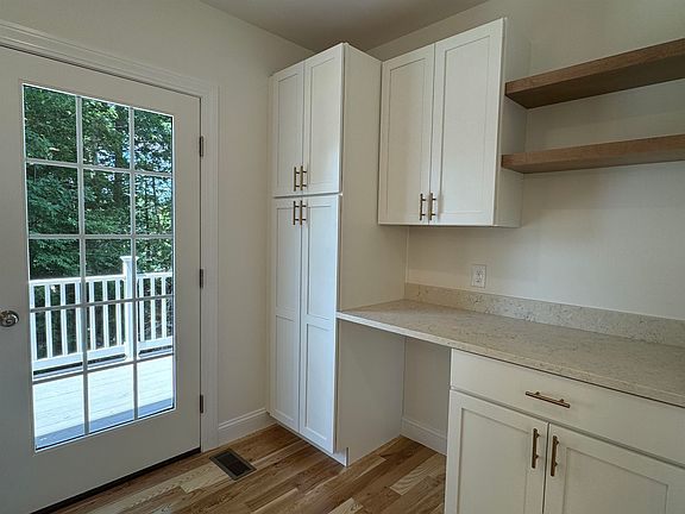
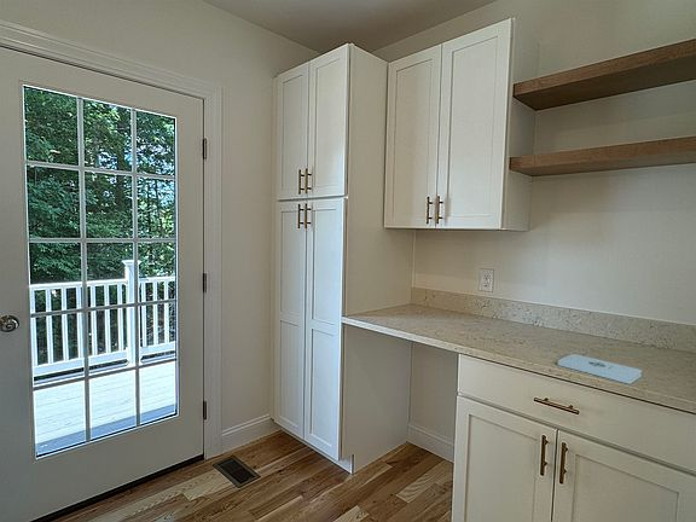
+ notepad (598, 367)
